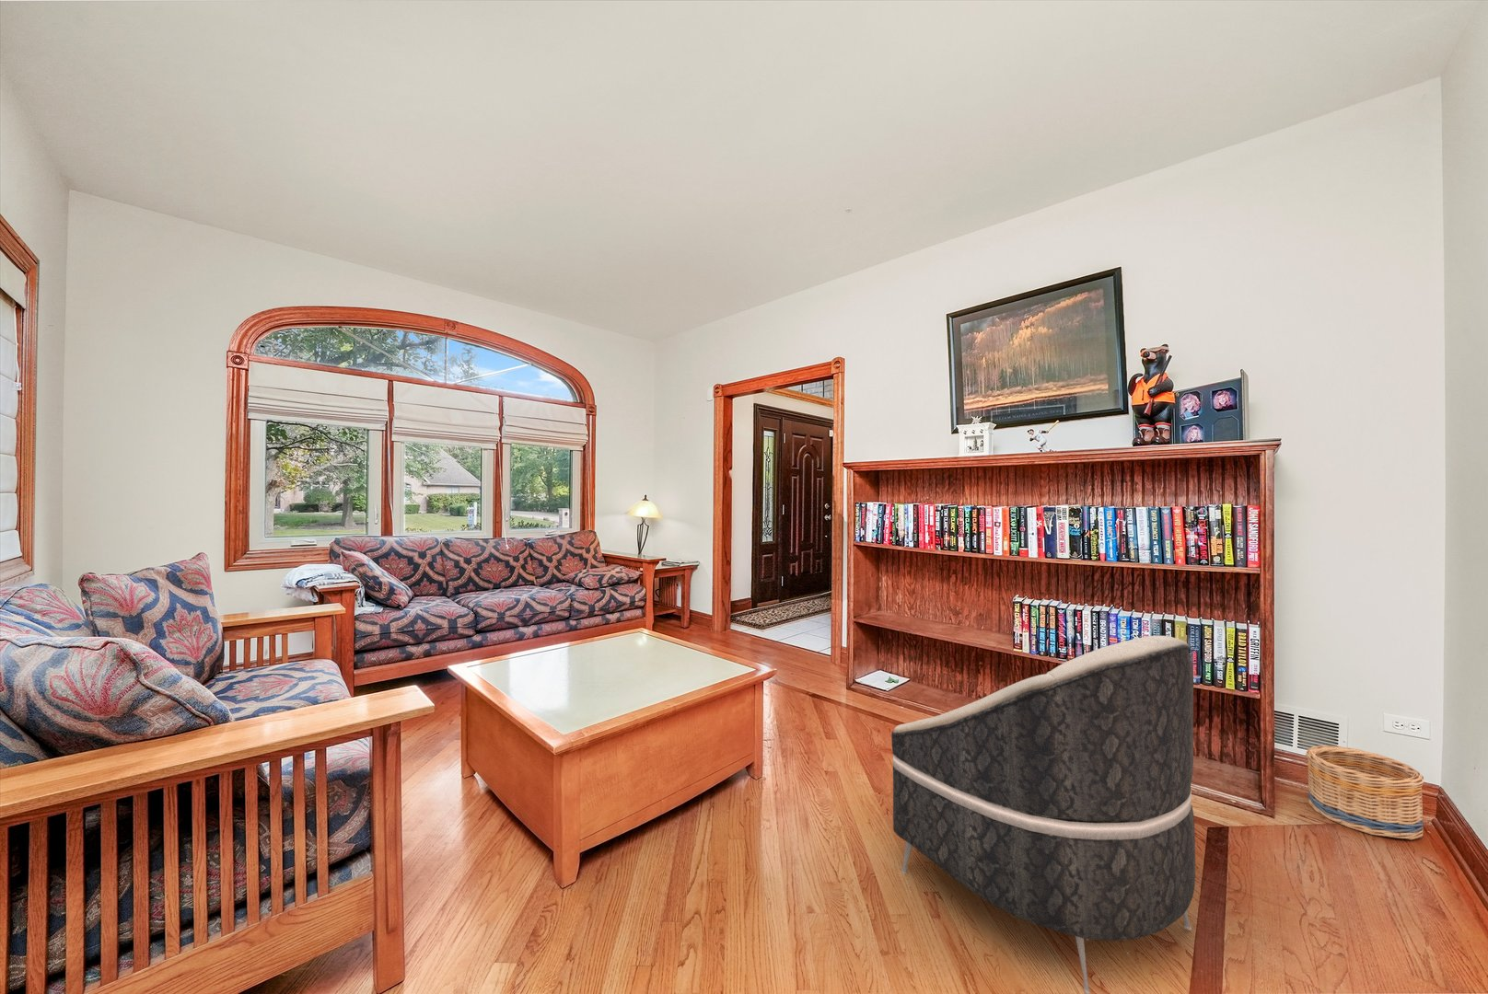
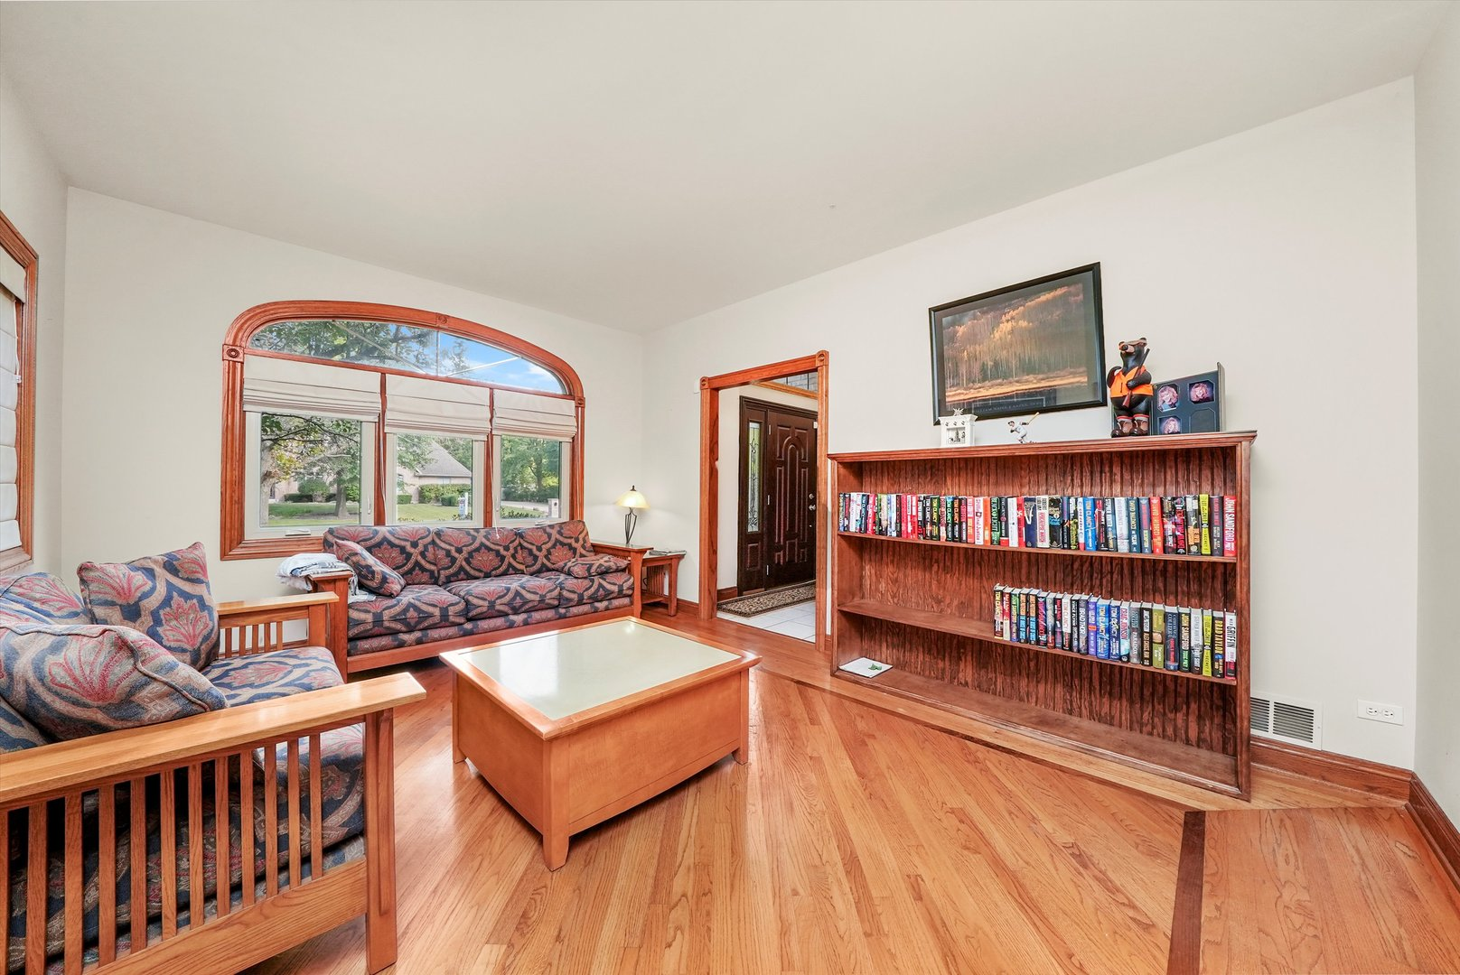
- basket (1362, 789)
- armchair (1040, 727)
